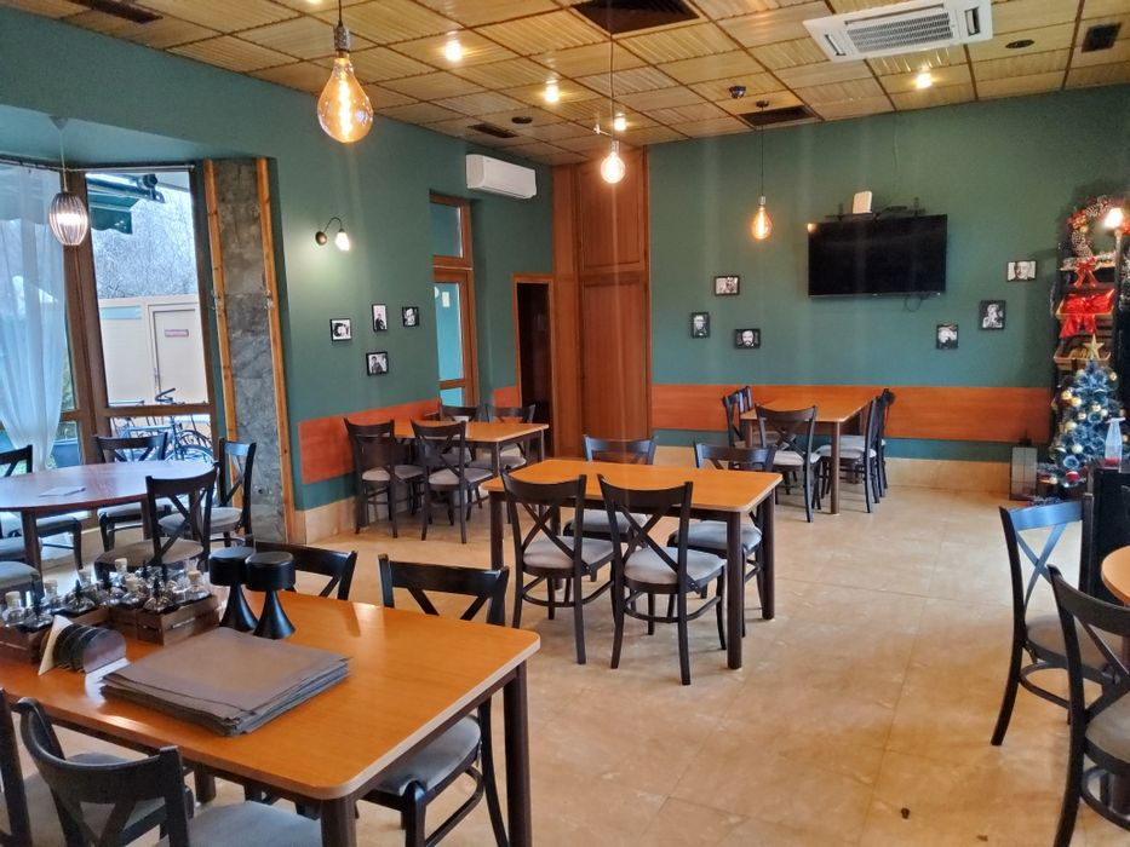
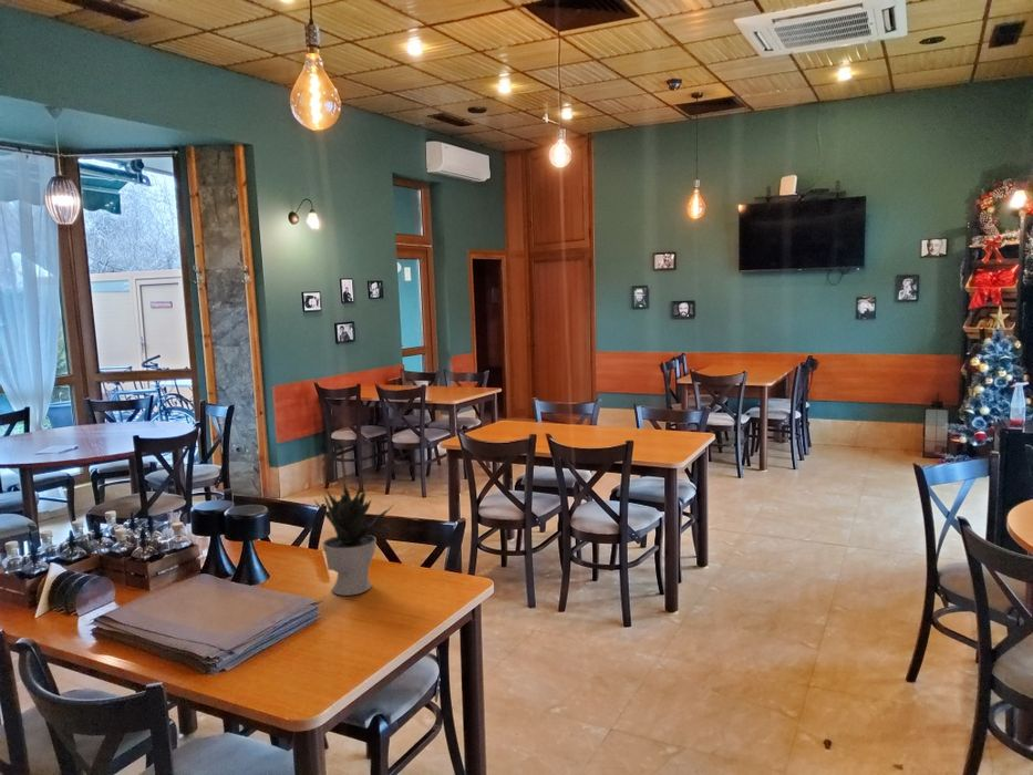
+ potted plant (344, 535)
